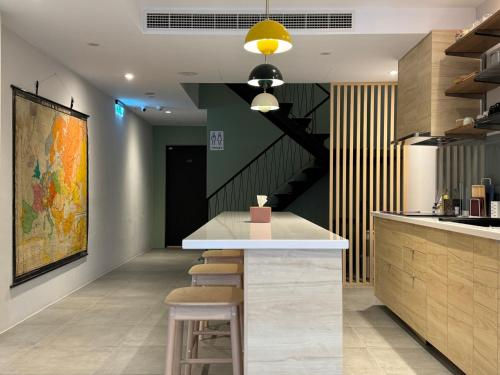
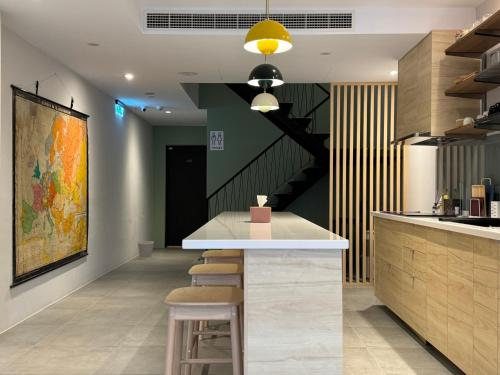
+ wastebasket (145, 250)
